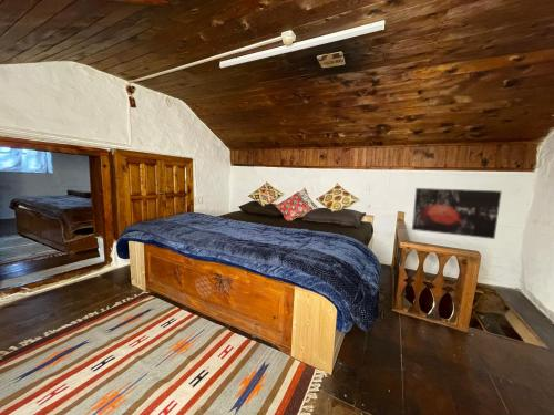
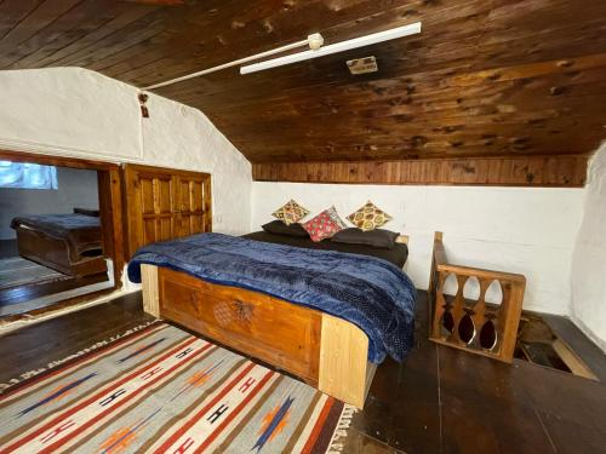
- wall art (452, 211)
